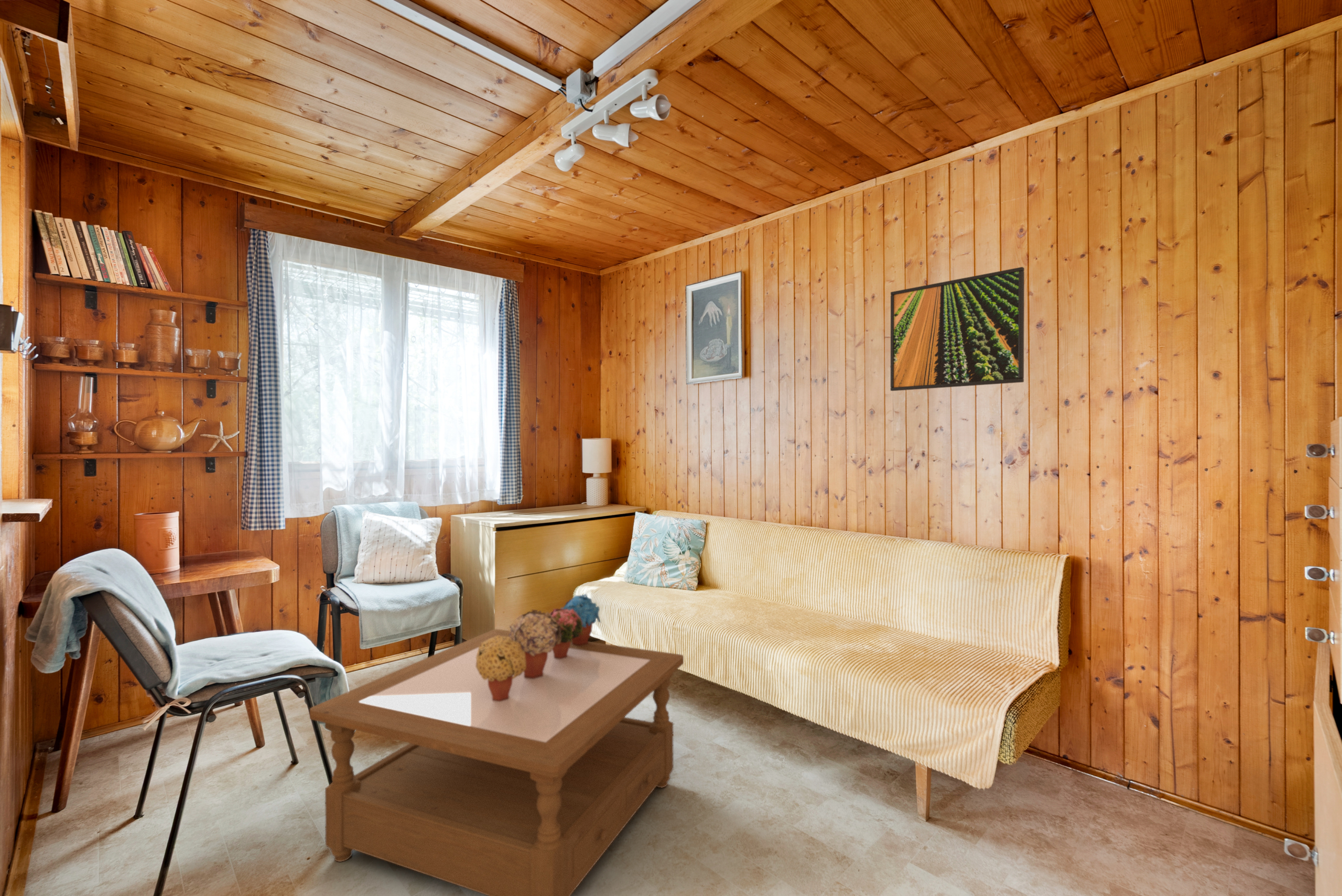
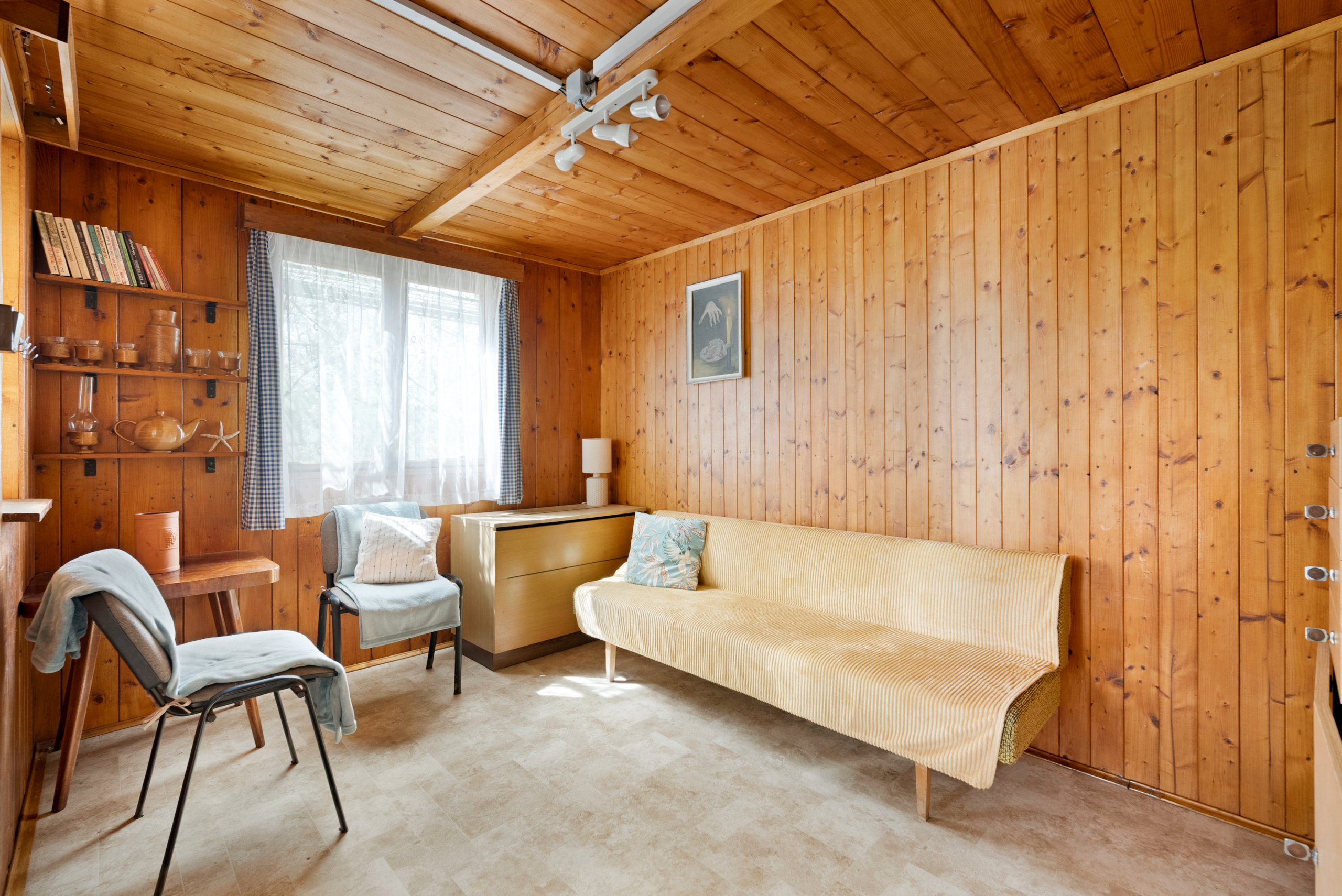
- coffee table (517, 748)
- potted flower (547, 636)
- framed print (952, 334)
